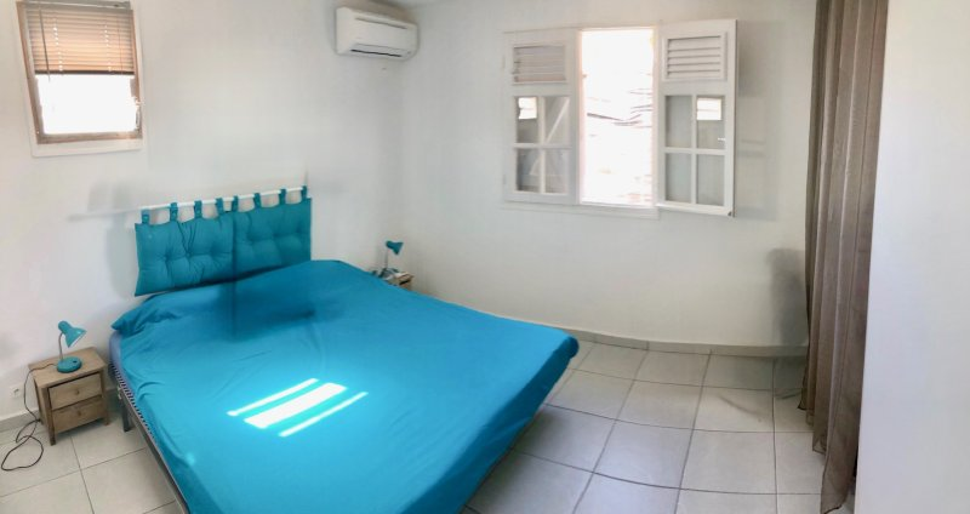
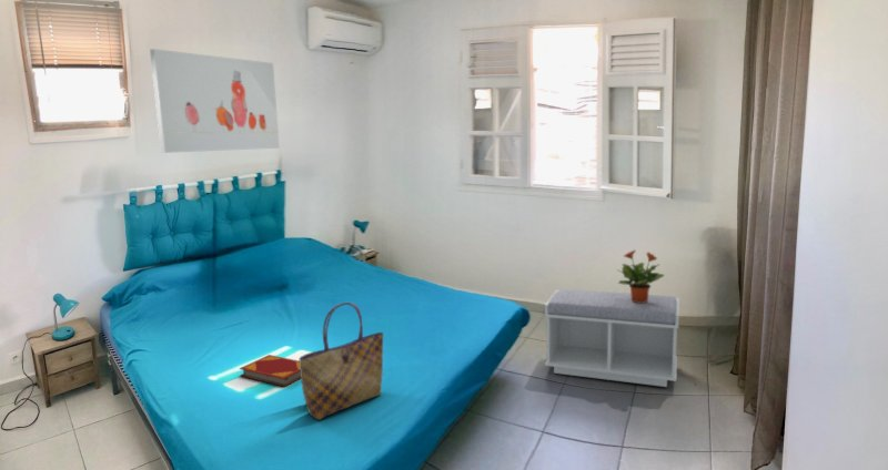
+ wall art (221, 104)
+ bench (612, 334)
+ hardback book (276, 369)
+ potted plant (639, 275)
+ tote bag (342, 354)
